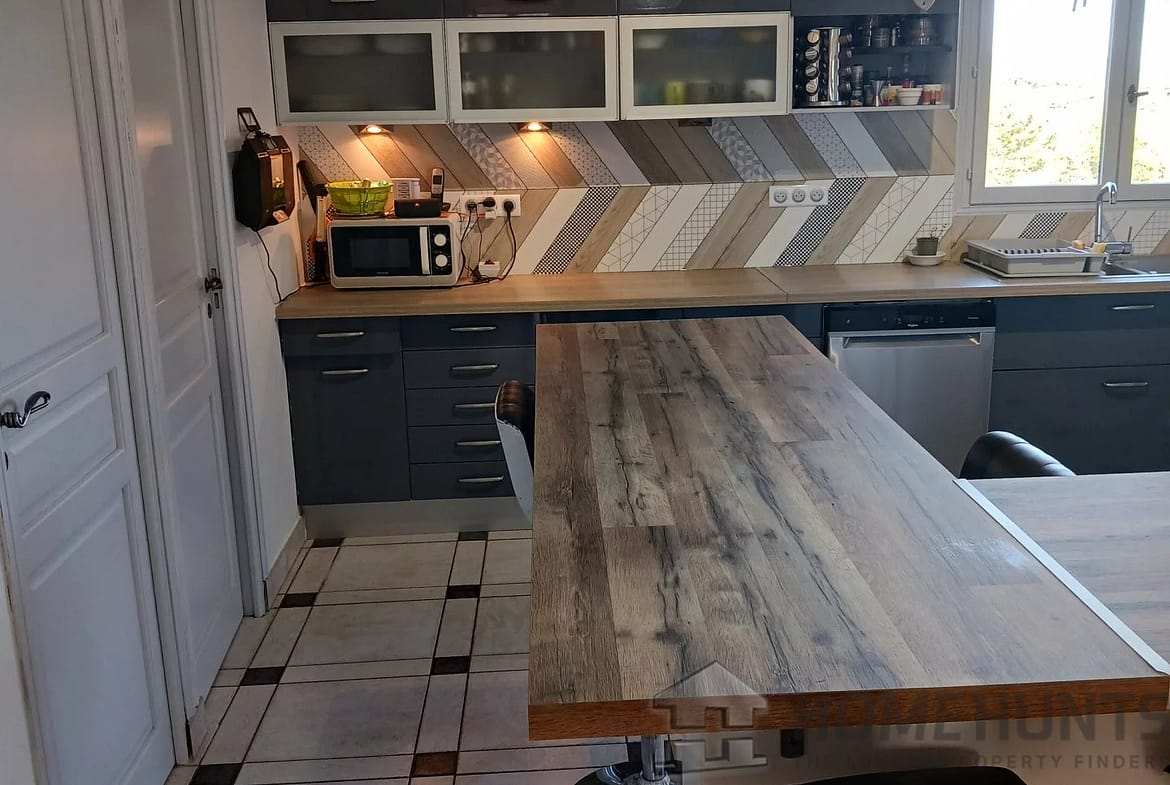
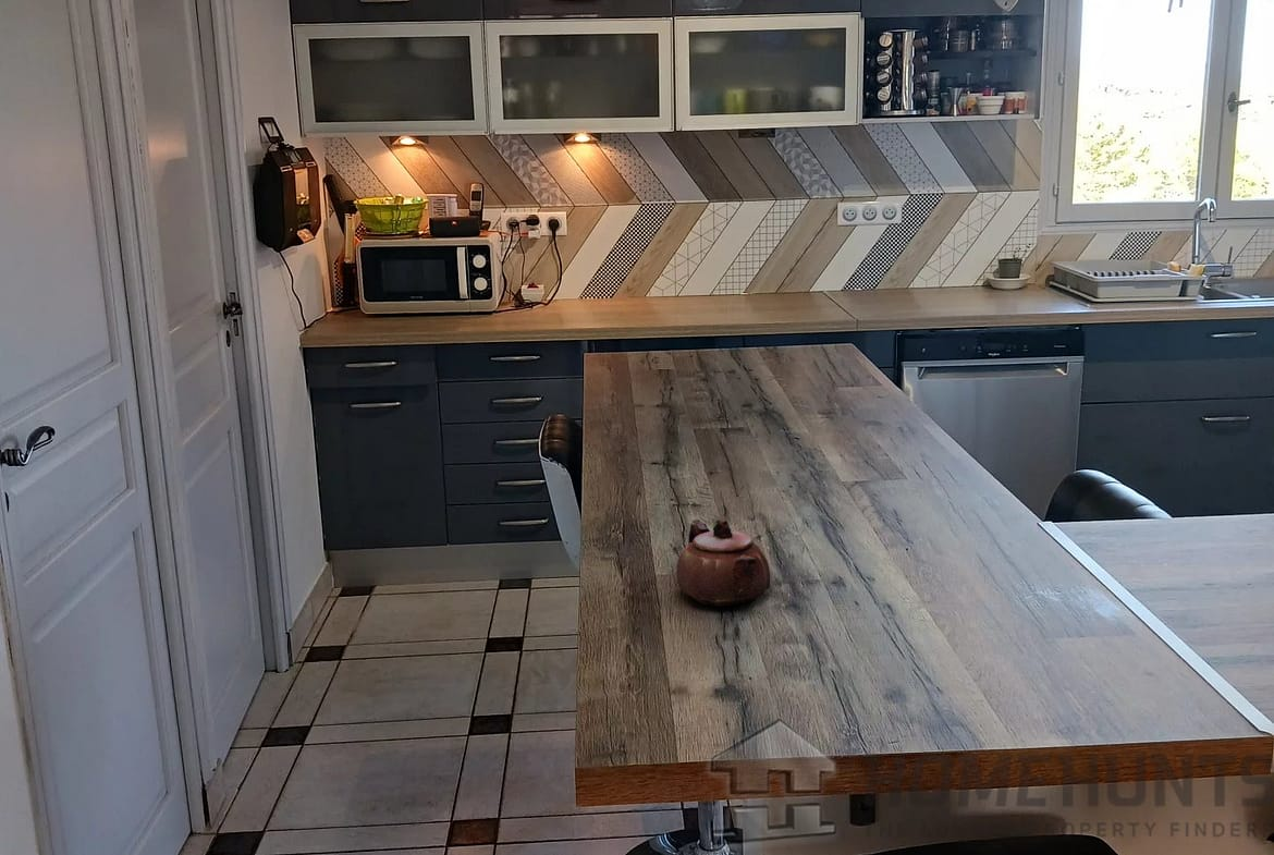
+ teapot (722, 554)
